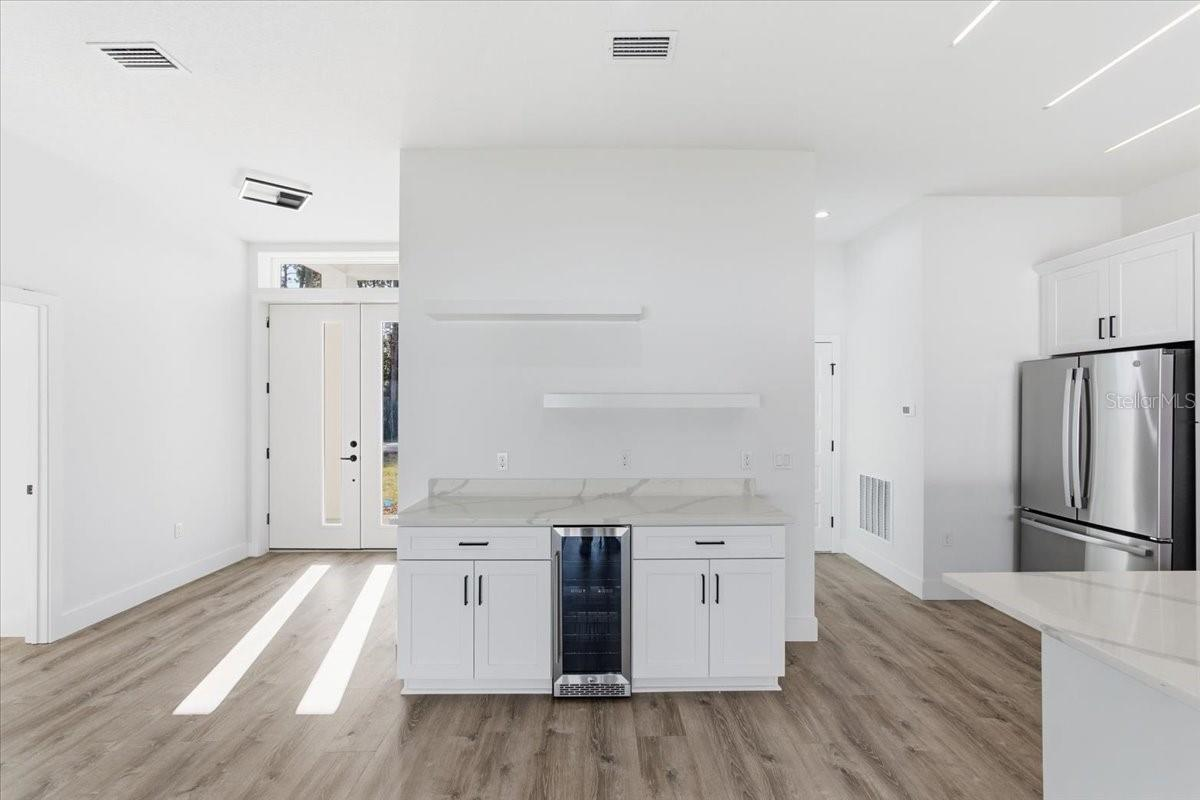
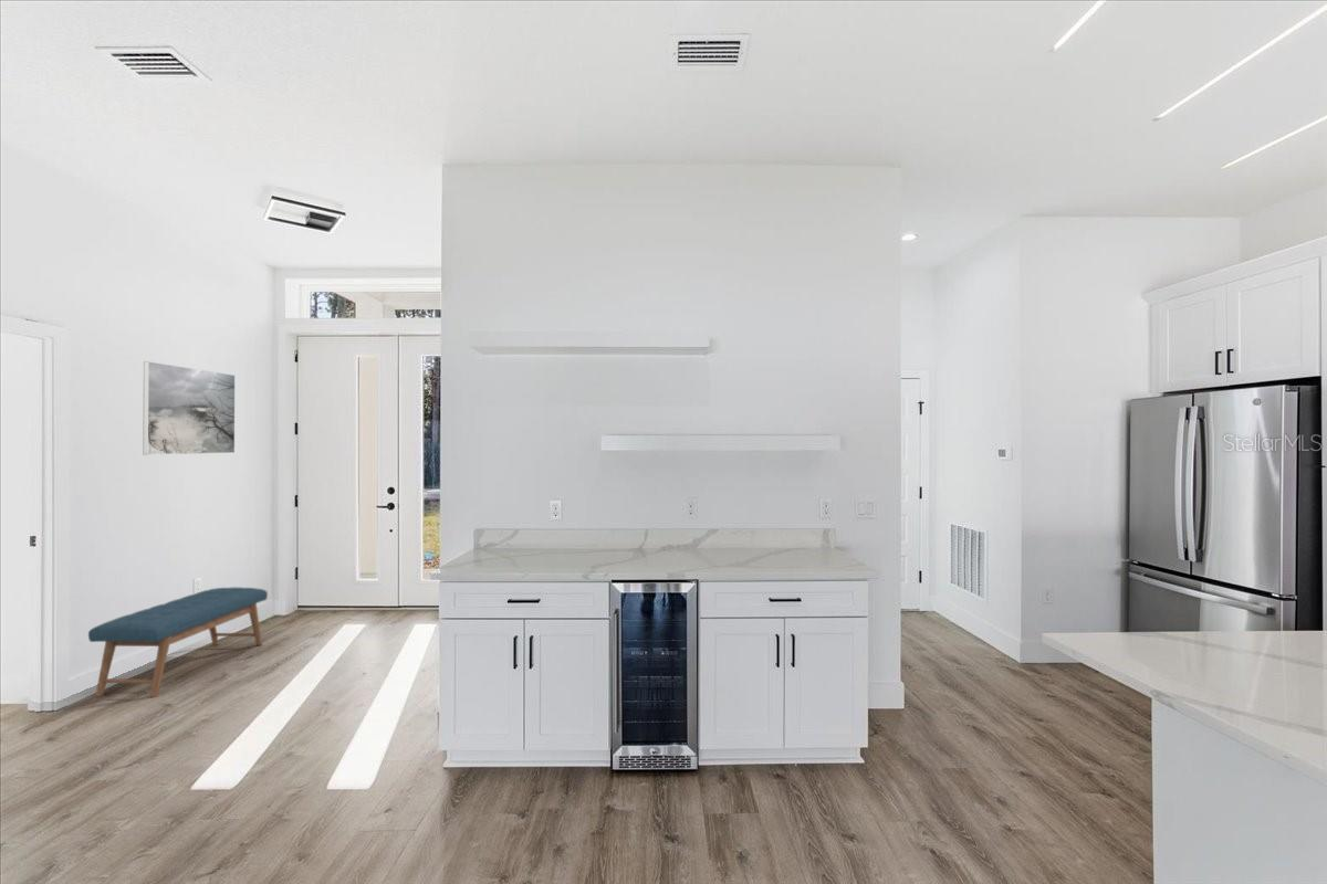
+ bench (188, 634)
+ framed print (192, 411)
